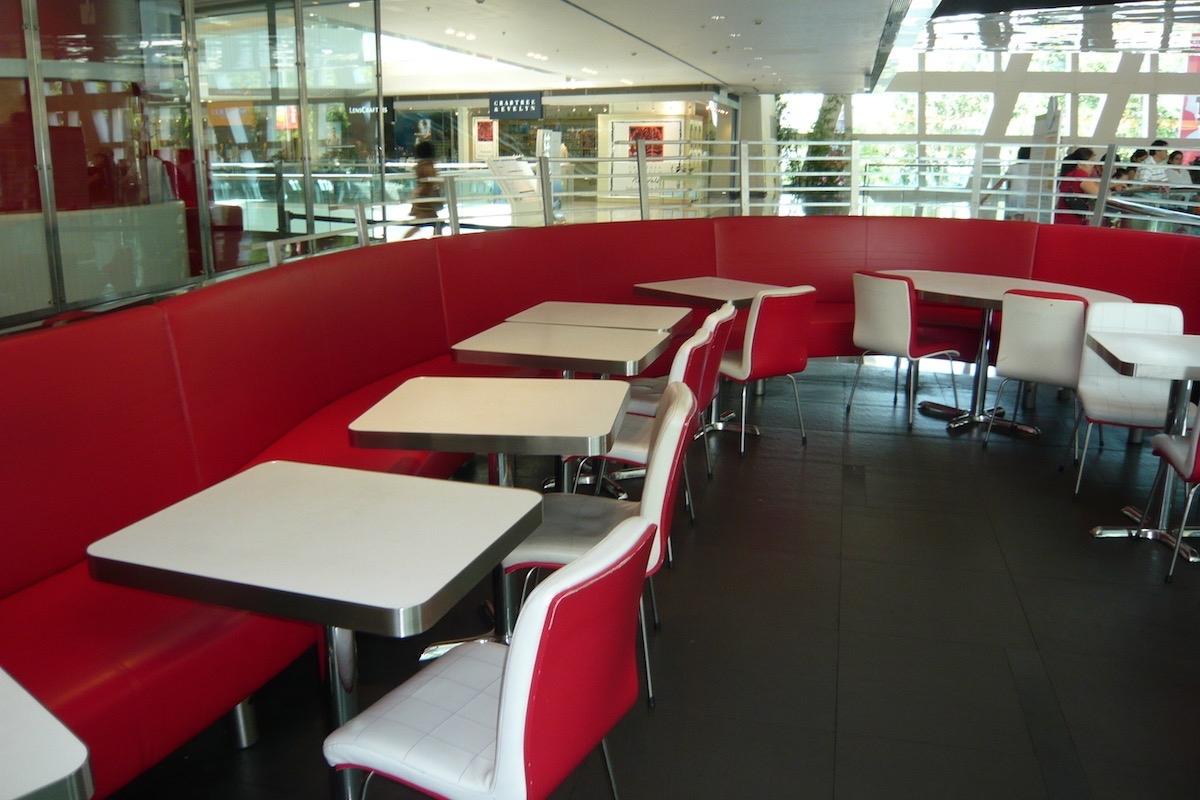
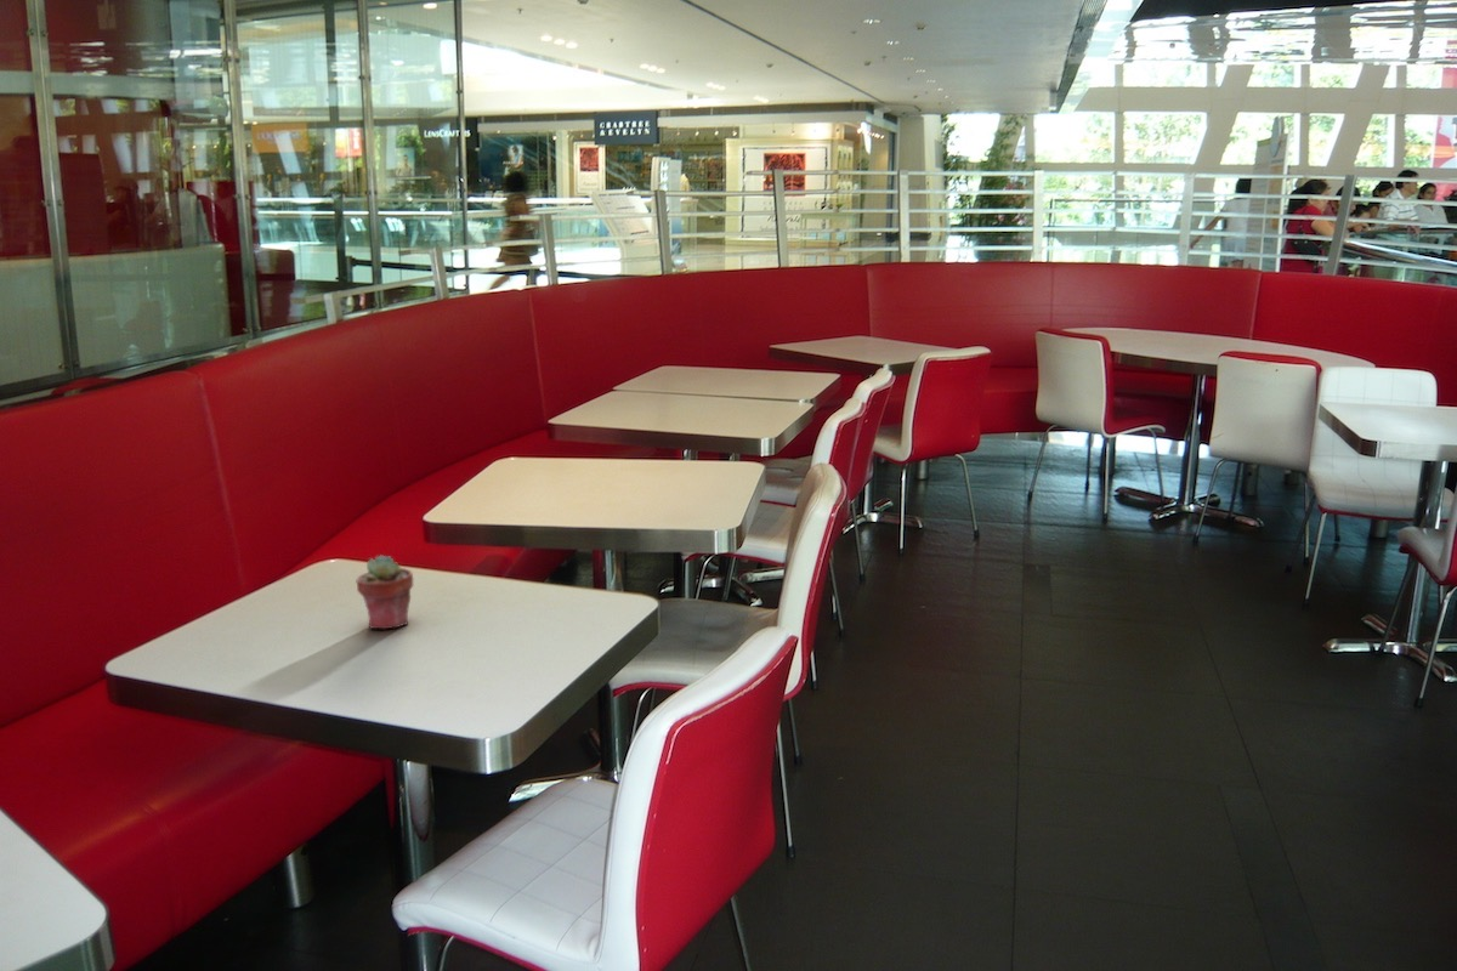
+ potted succulent (385, 589)
